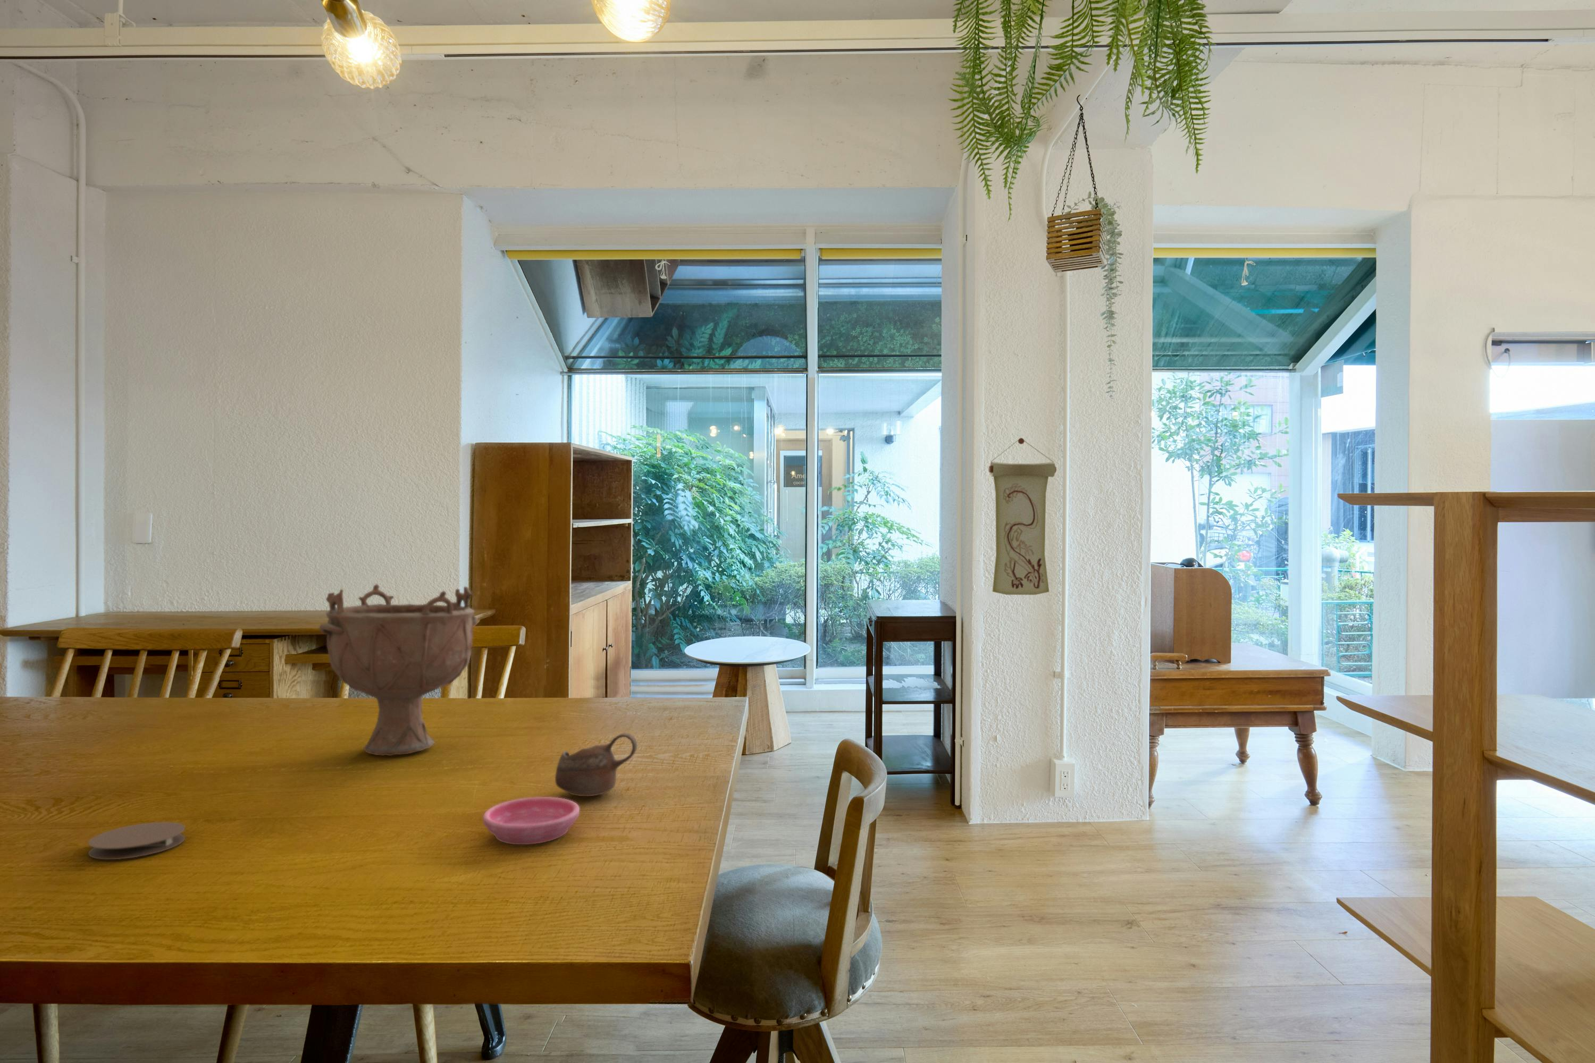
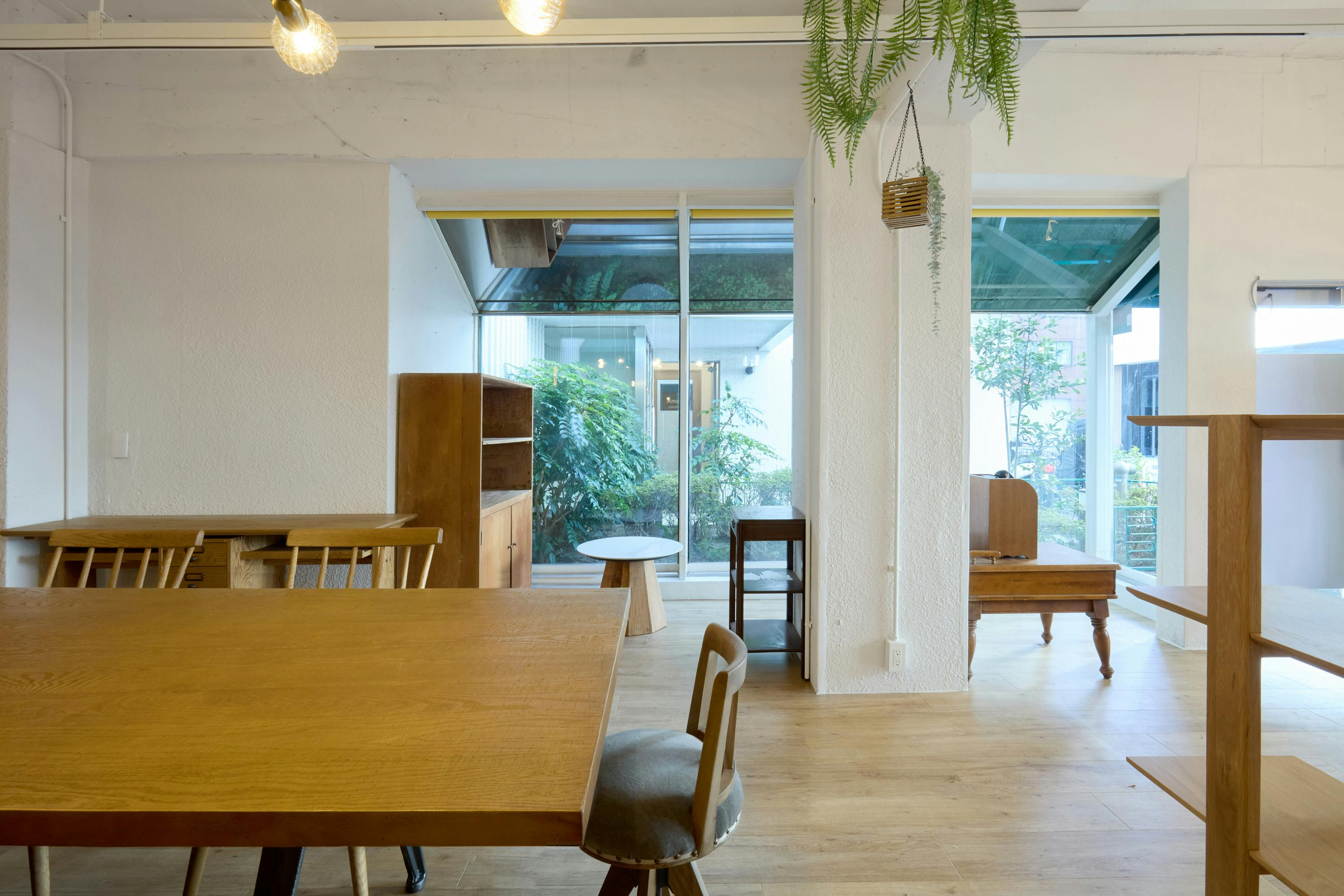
- saucer (532, 821)
- cup (592, 764)
- decorative bowl (402, 668)
- coaster (138, 840)
- wall scroll (1022, 516)
